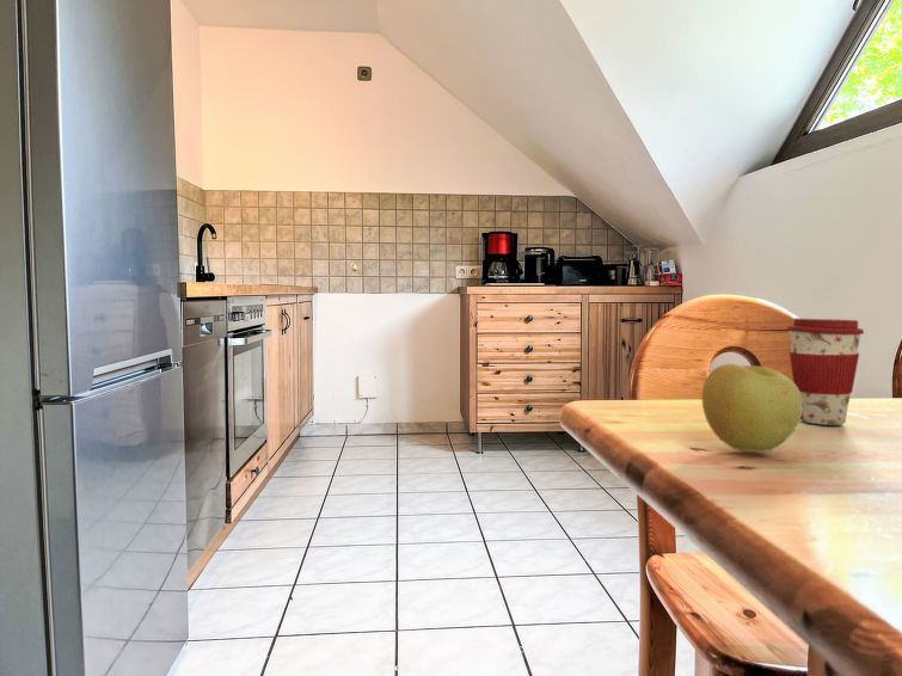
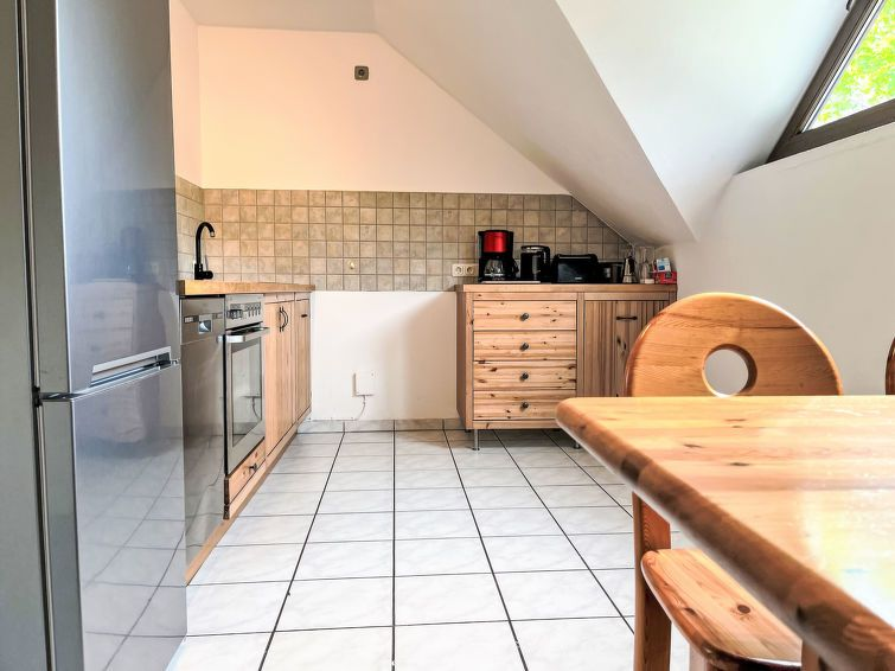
- apple (750, 407)
- coffee cup (823, 370)
